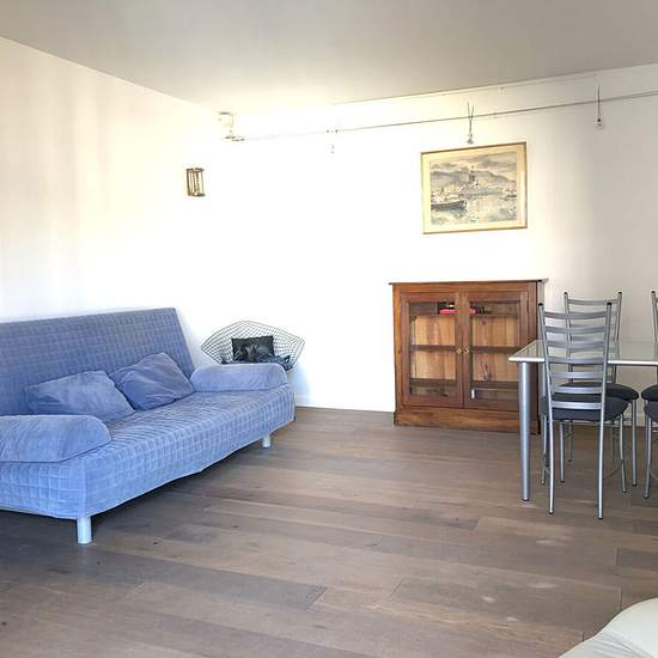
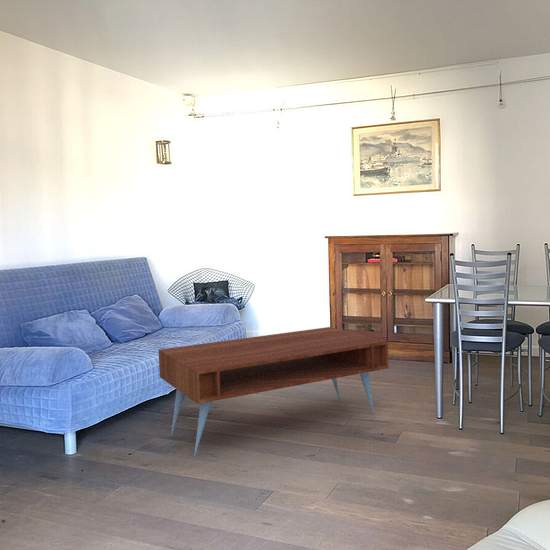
+ coffee table (275, 385)
